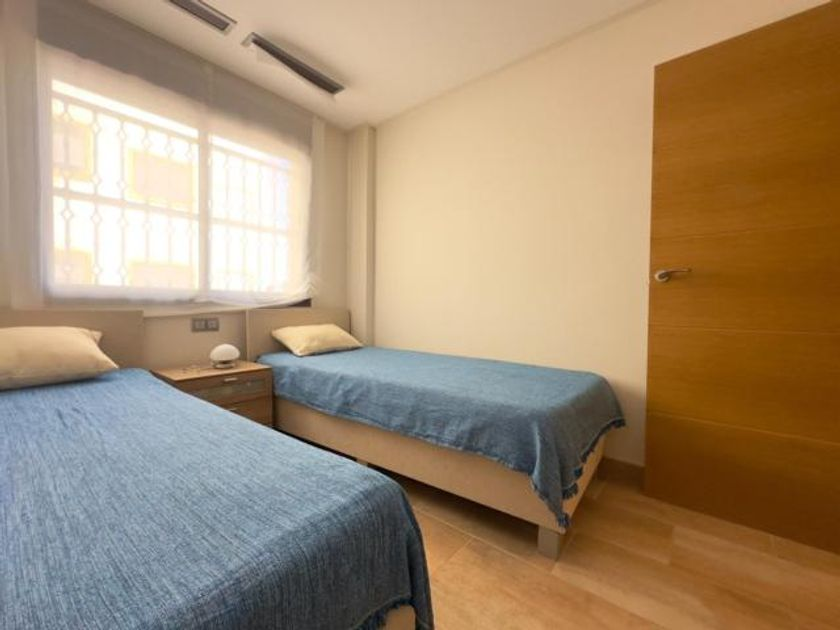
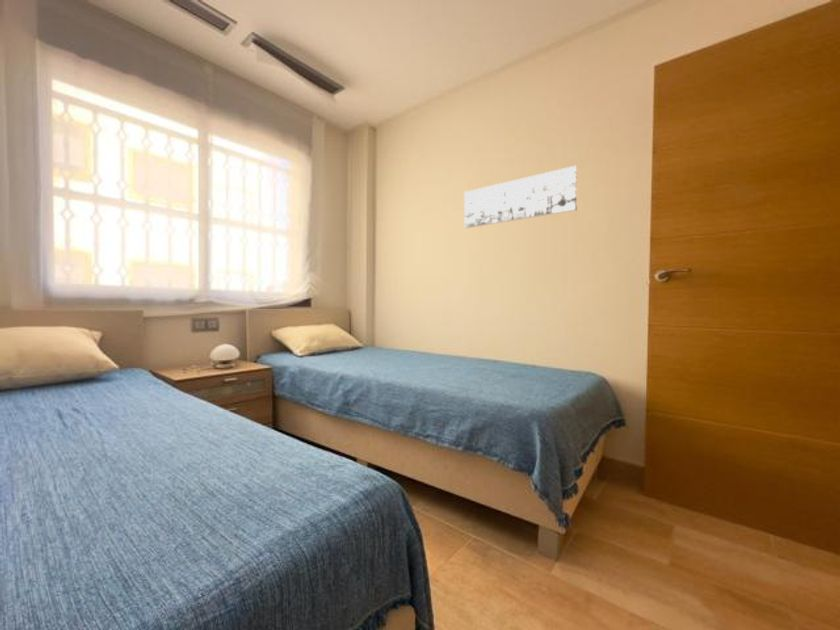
+ wall art (515, 200)
